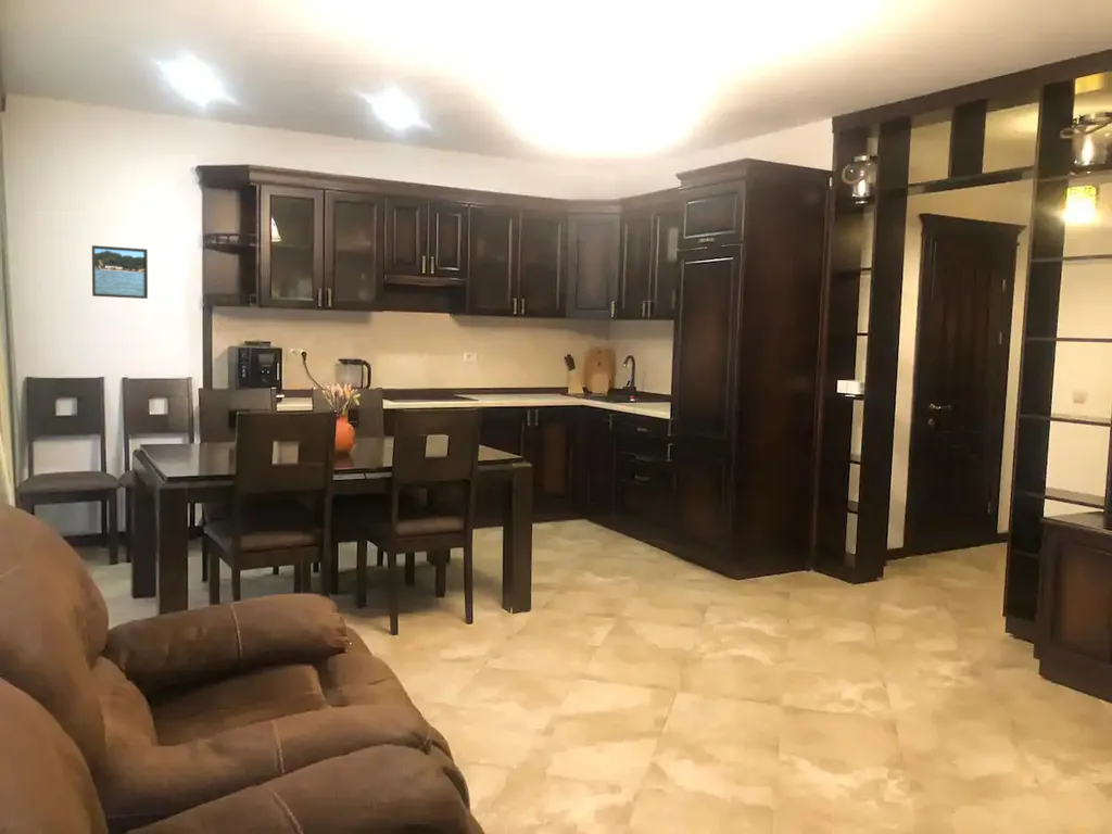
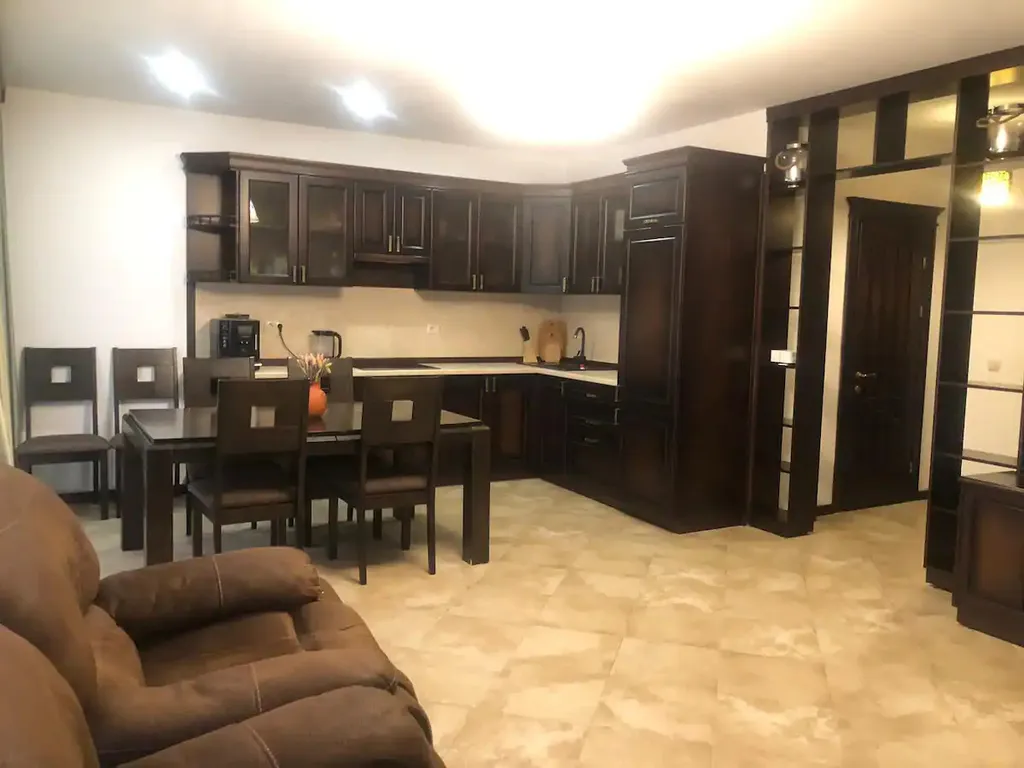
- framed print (119, 271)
